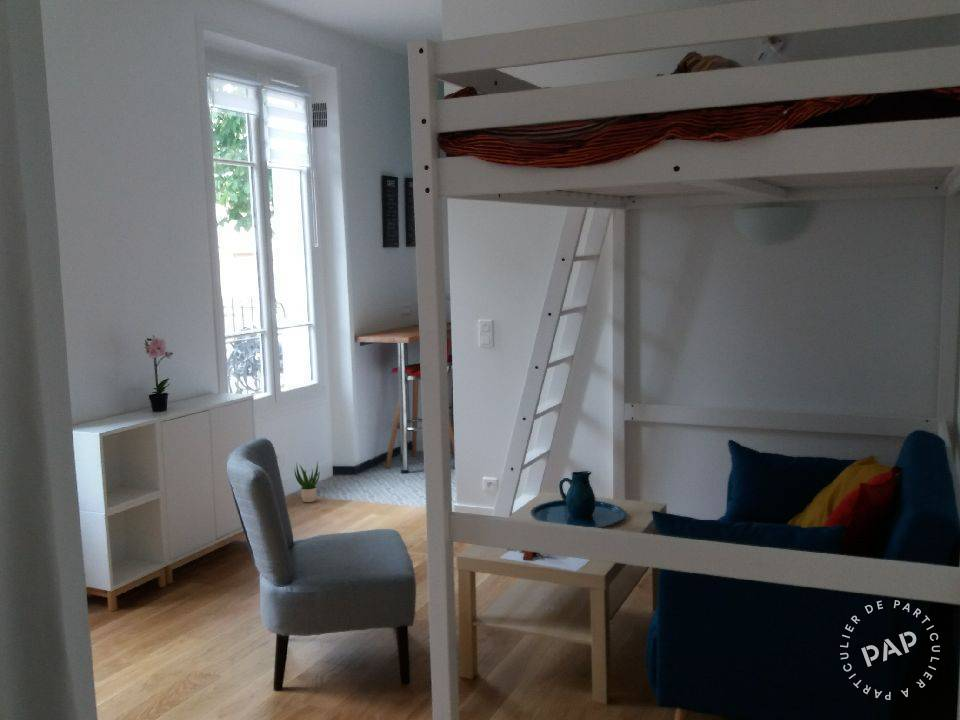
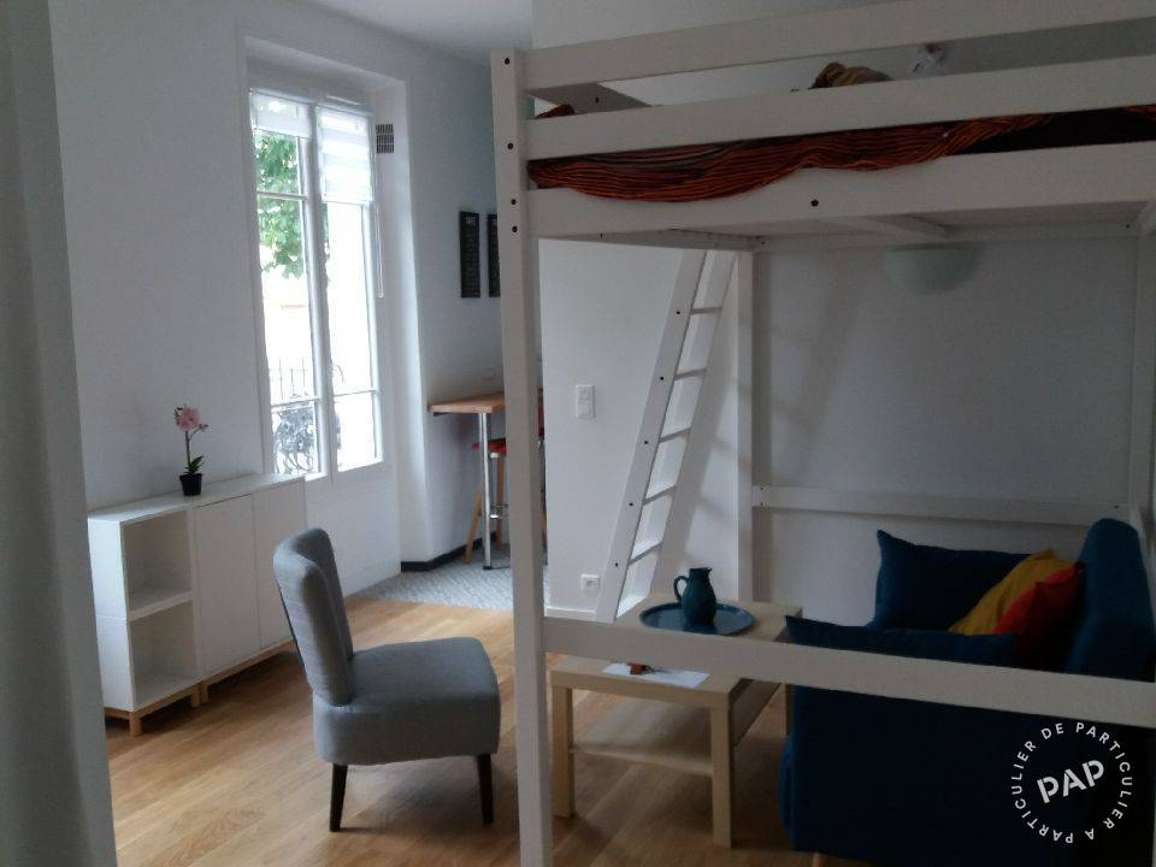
- potted plant (307, 480)
